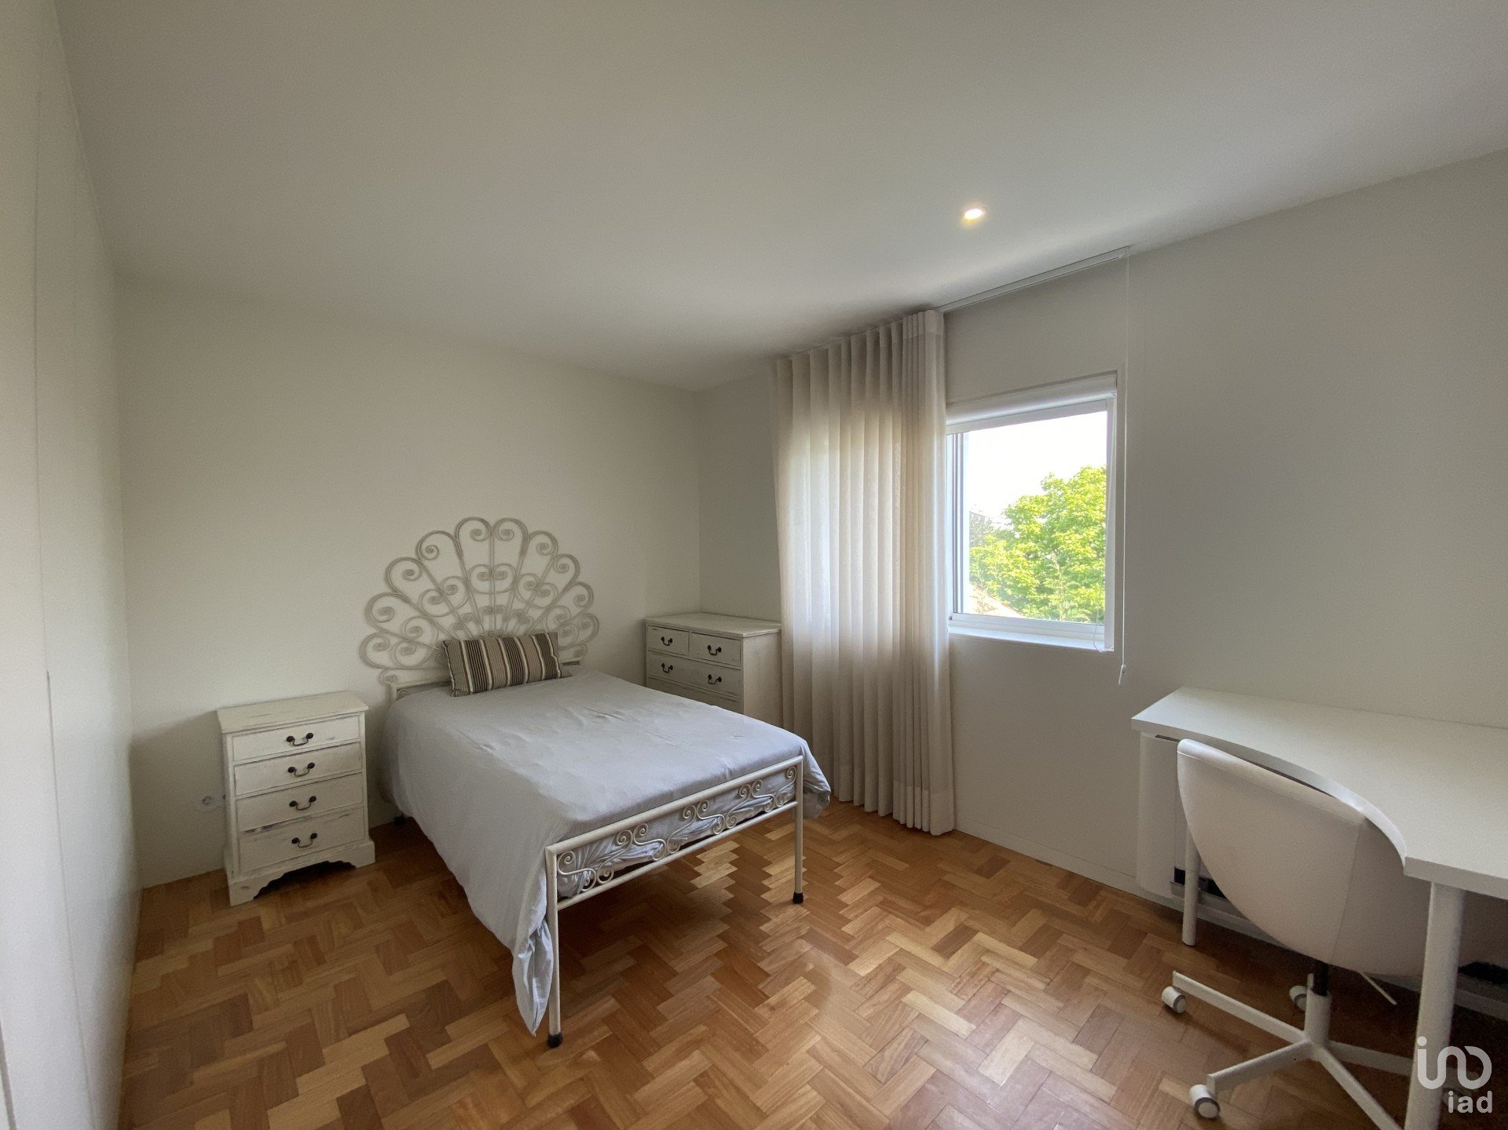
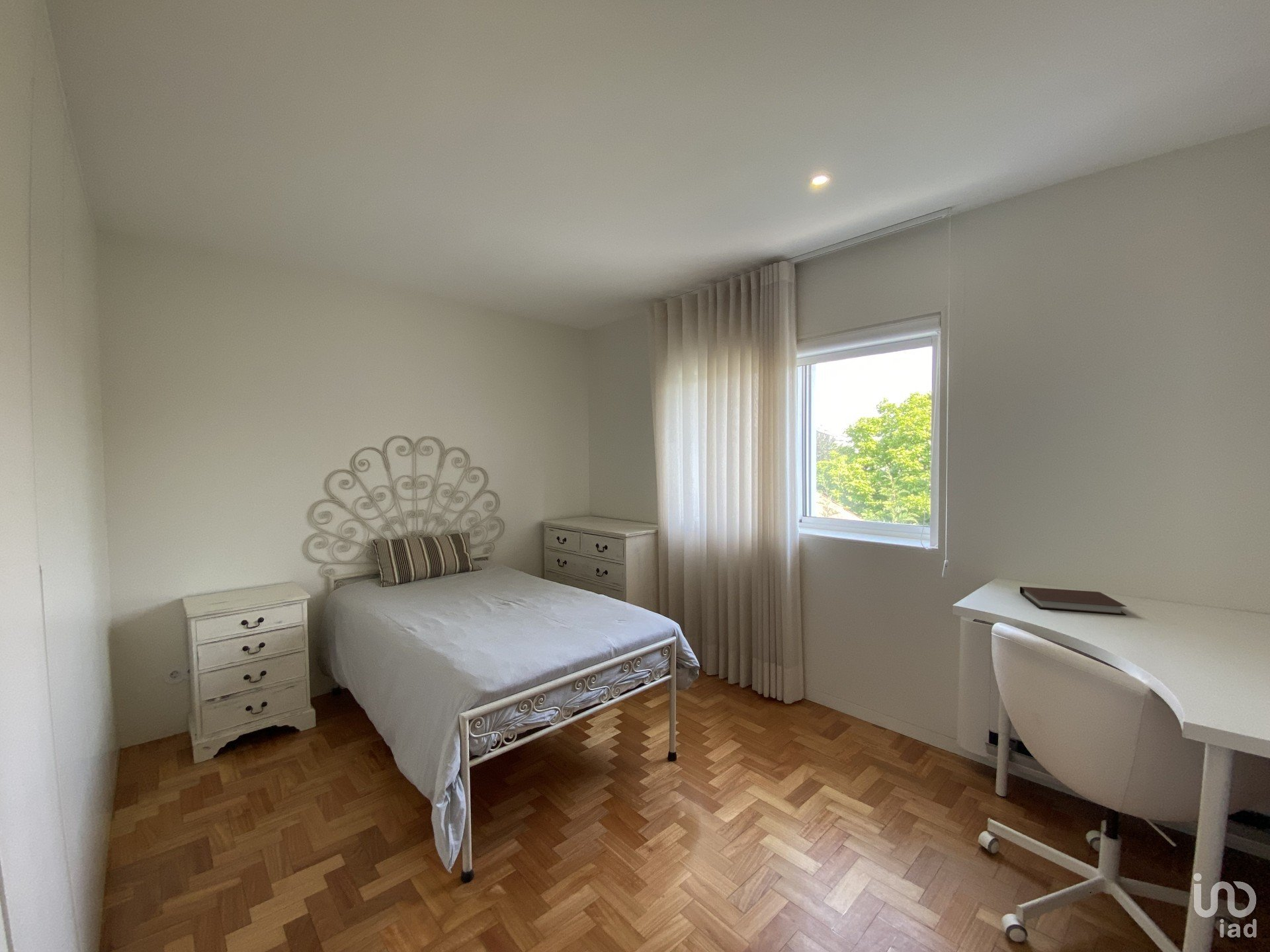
+ notebook (1069, 599)
